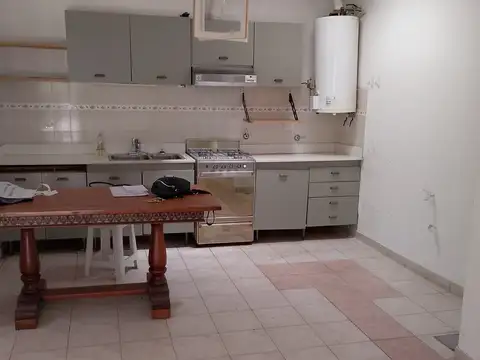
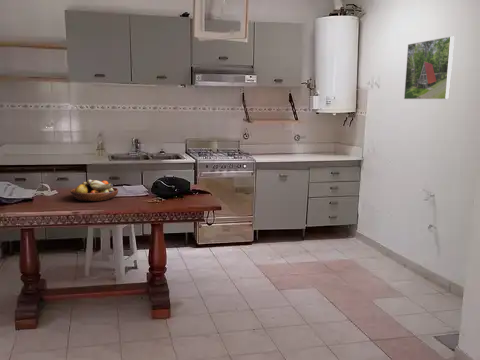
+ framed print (427, 70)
+ fruit bowl (95, 188)
